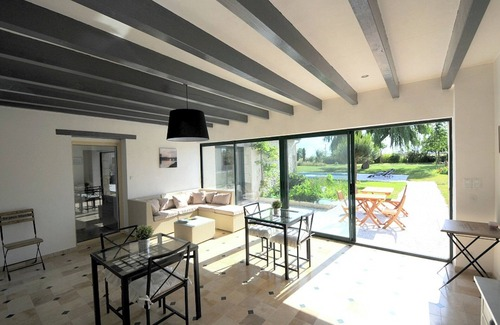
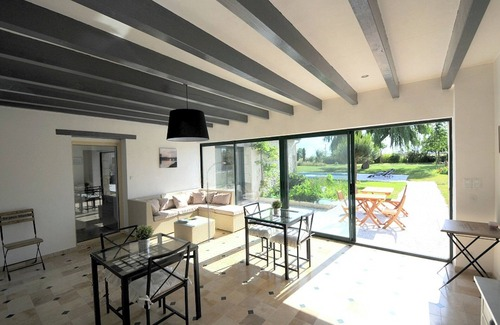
+ street lamp (208, 202)
